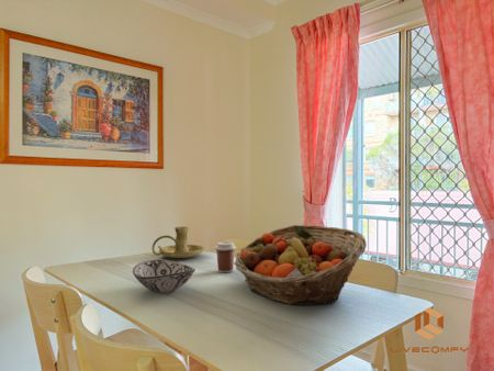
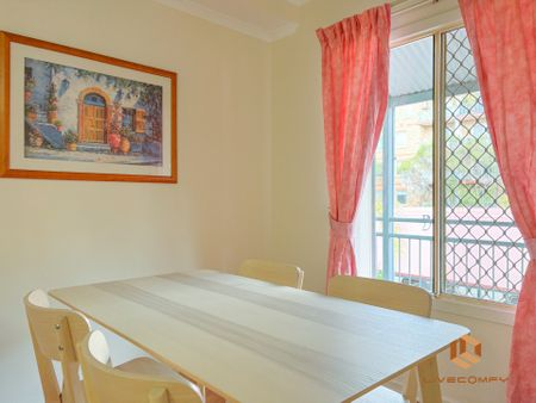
- fruit basket (296, 259)
- candle holder (177, 241)
- decorative bowl (164, 277)
- coffee cup (225, 257)
